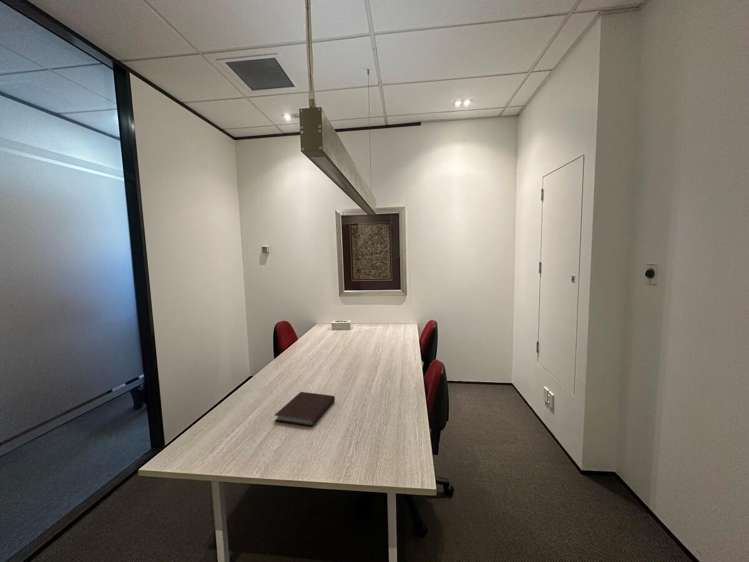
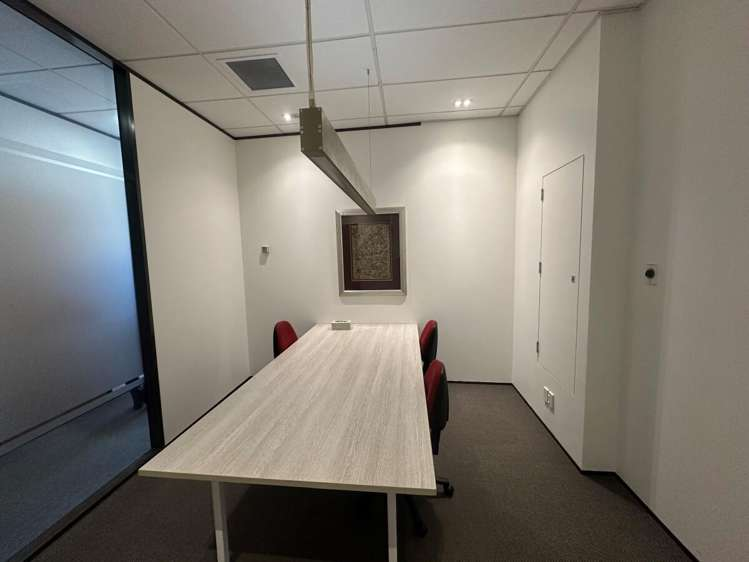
- notebook (306, 407)
